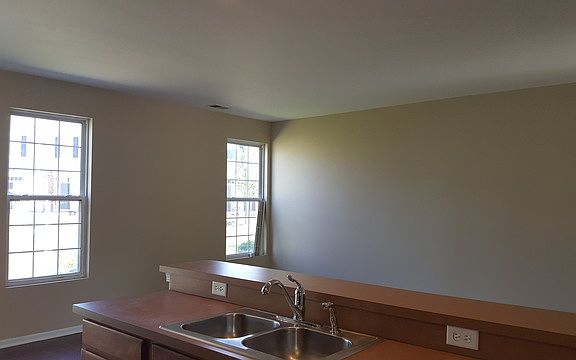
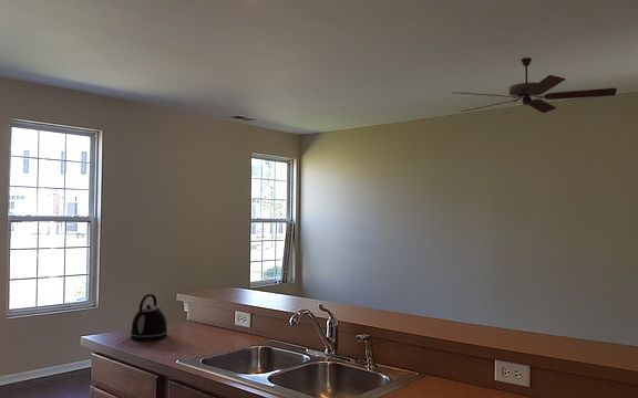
+ ceiling fan (532, 83)
+ kettle (148, 314)
